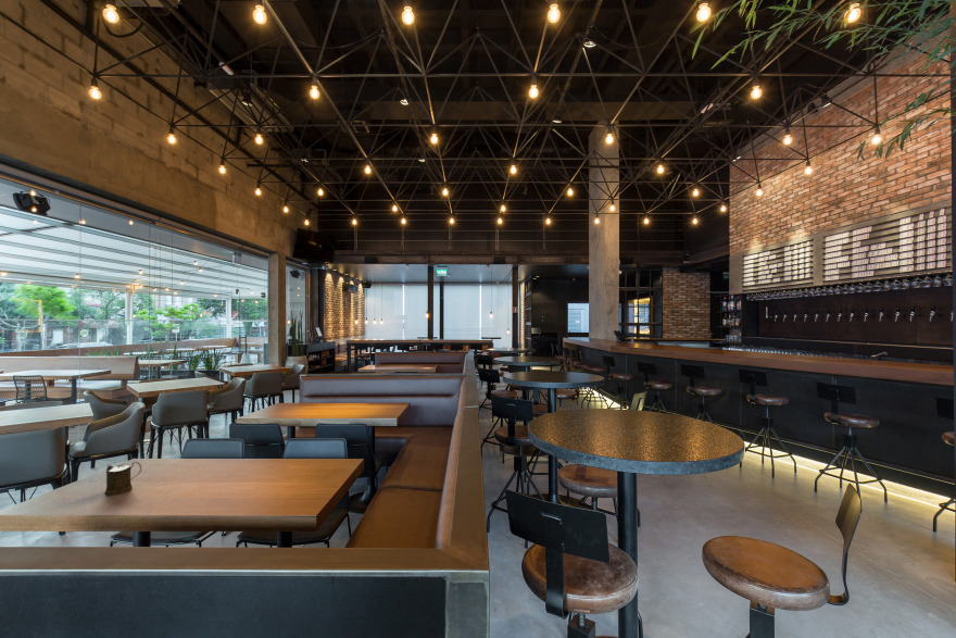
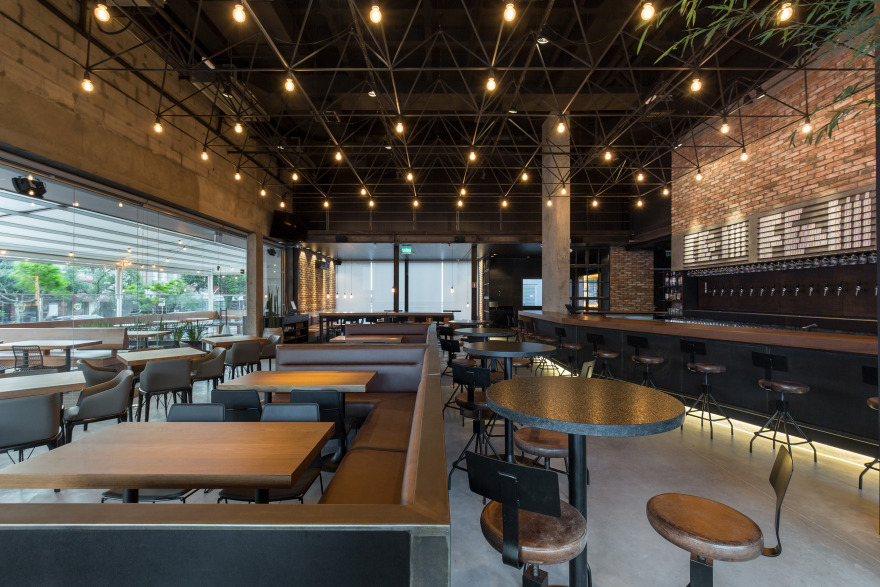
- beer mug (124, 476)
